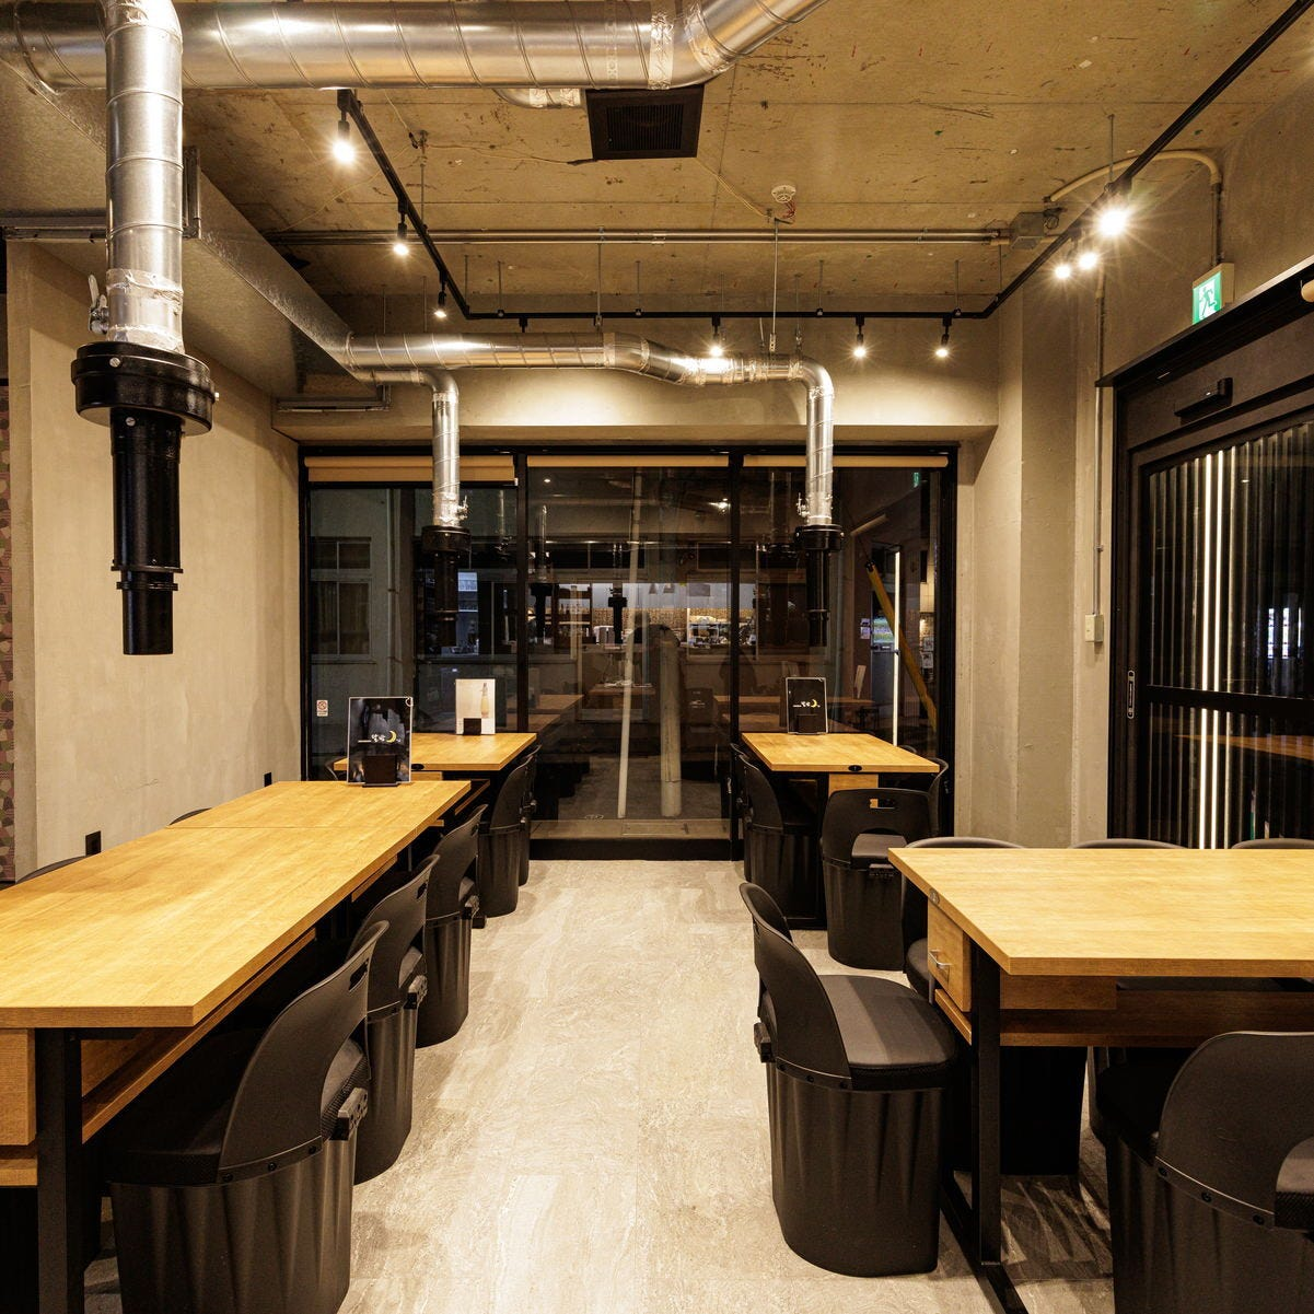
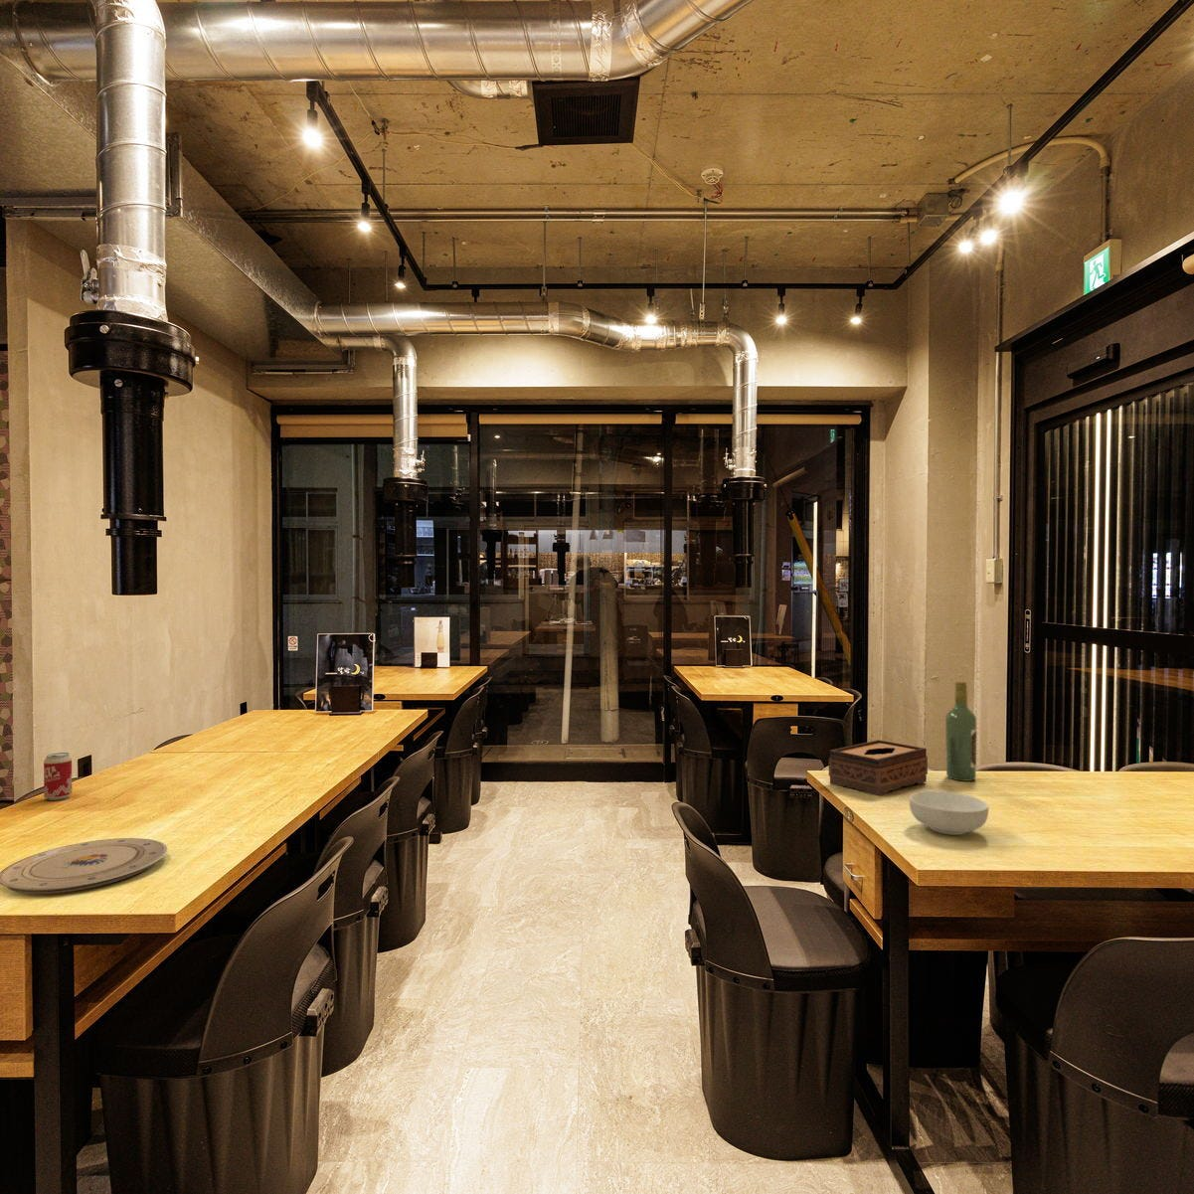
+ beverage can (58, 775)
+ cereal bowl (948, 815)
+ plate (86, 864)
+ tissue box (878, 765)
+ wine bottle (960, 729)
